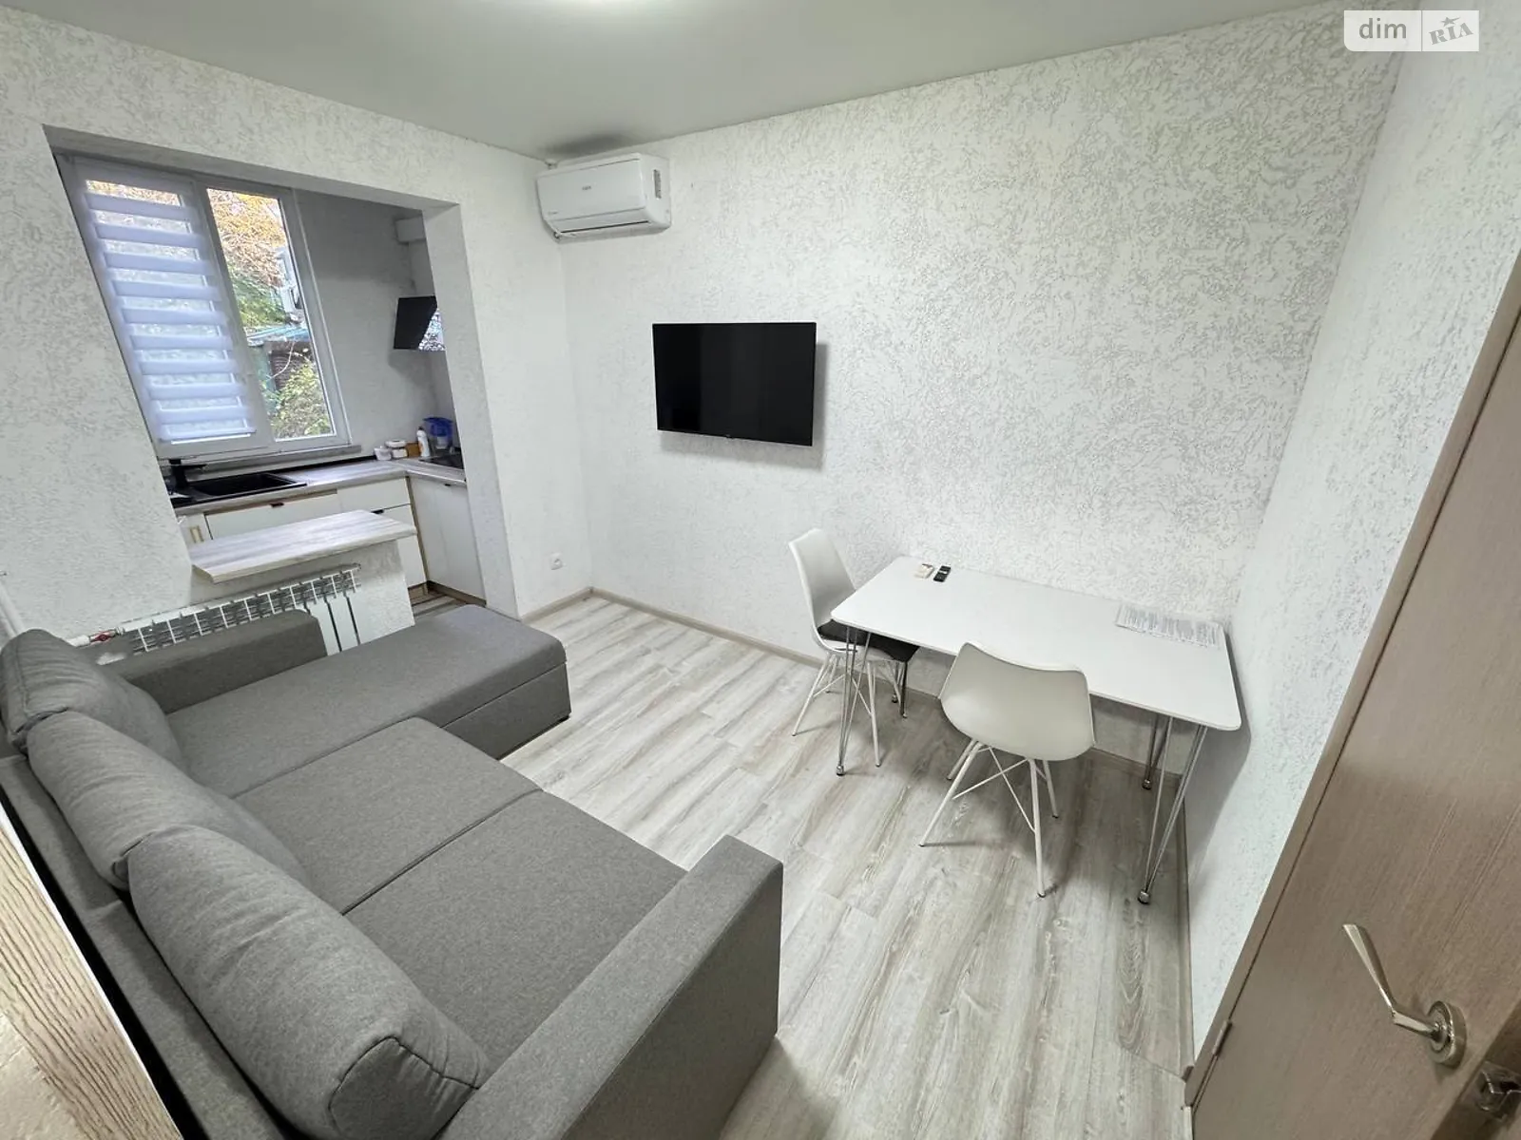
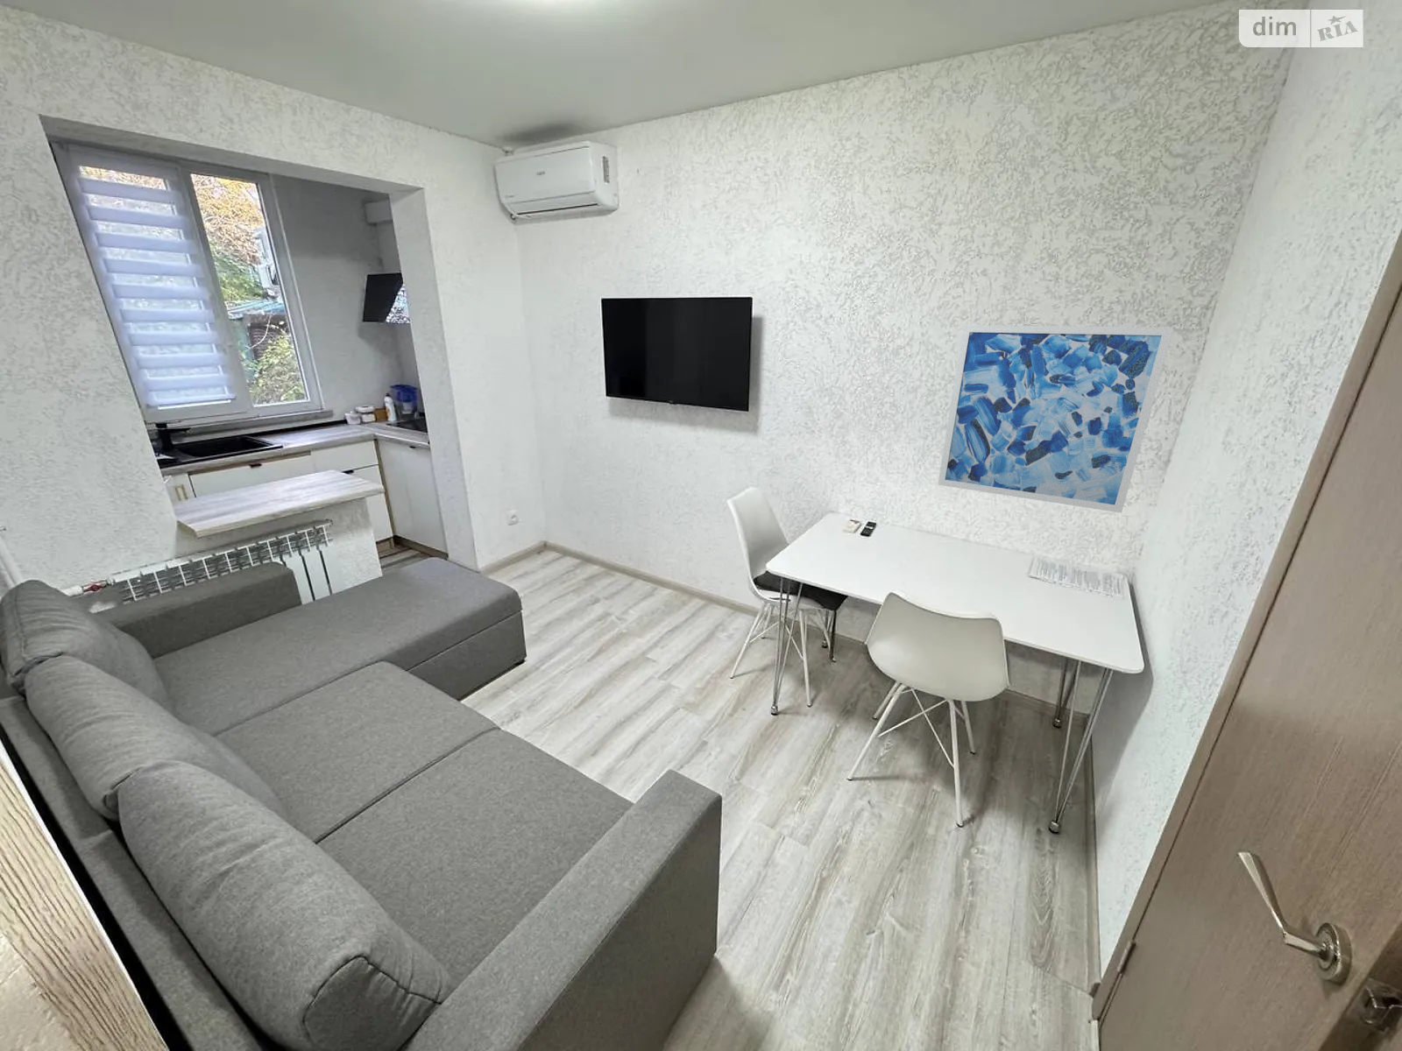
+ wall art (1040, 416)
